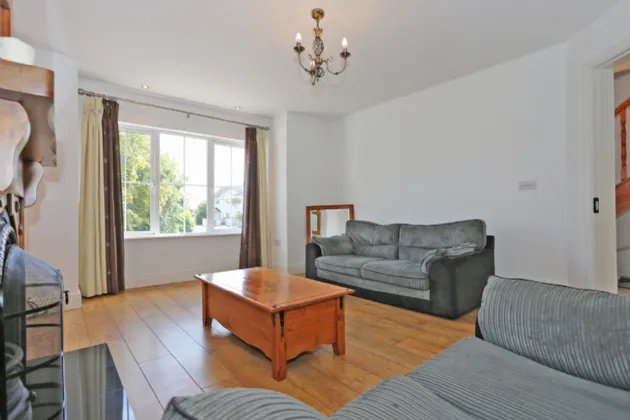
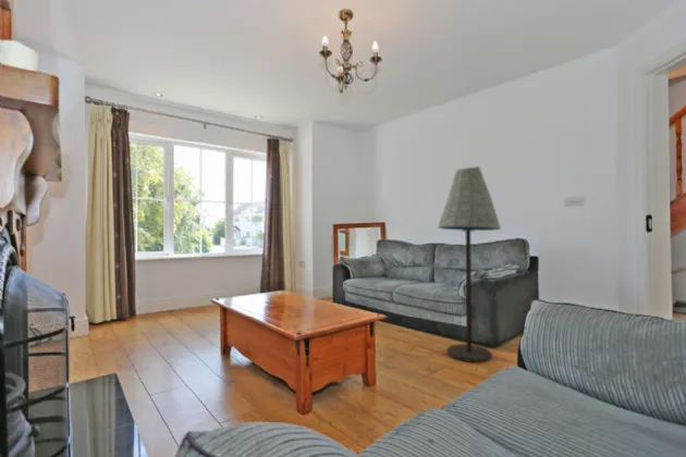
+ floor lamp (468, 260)
